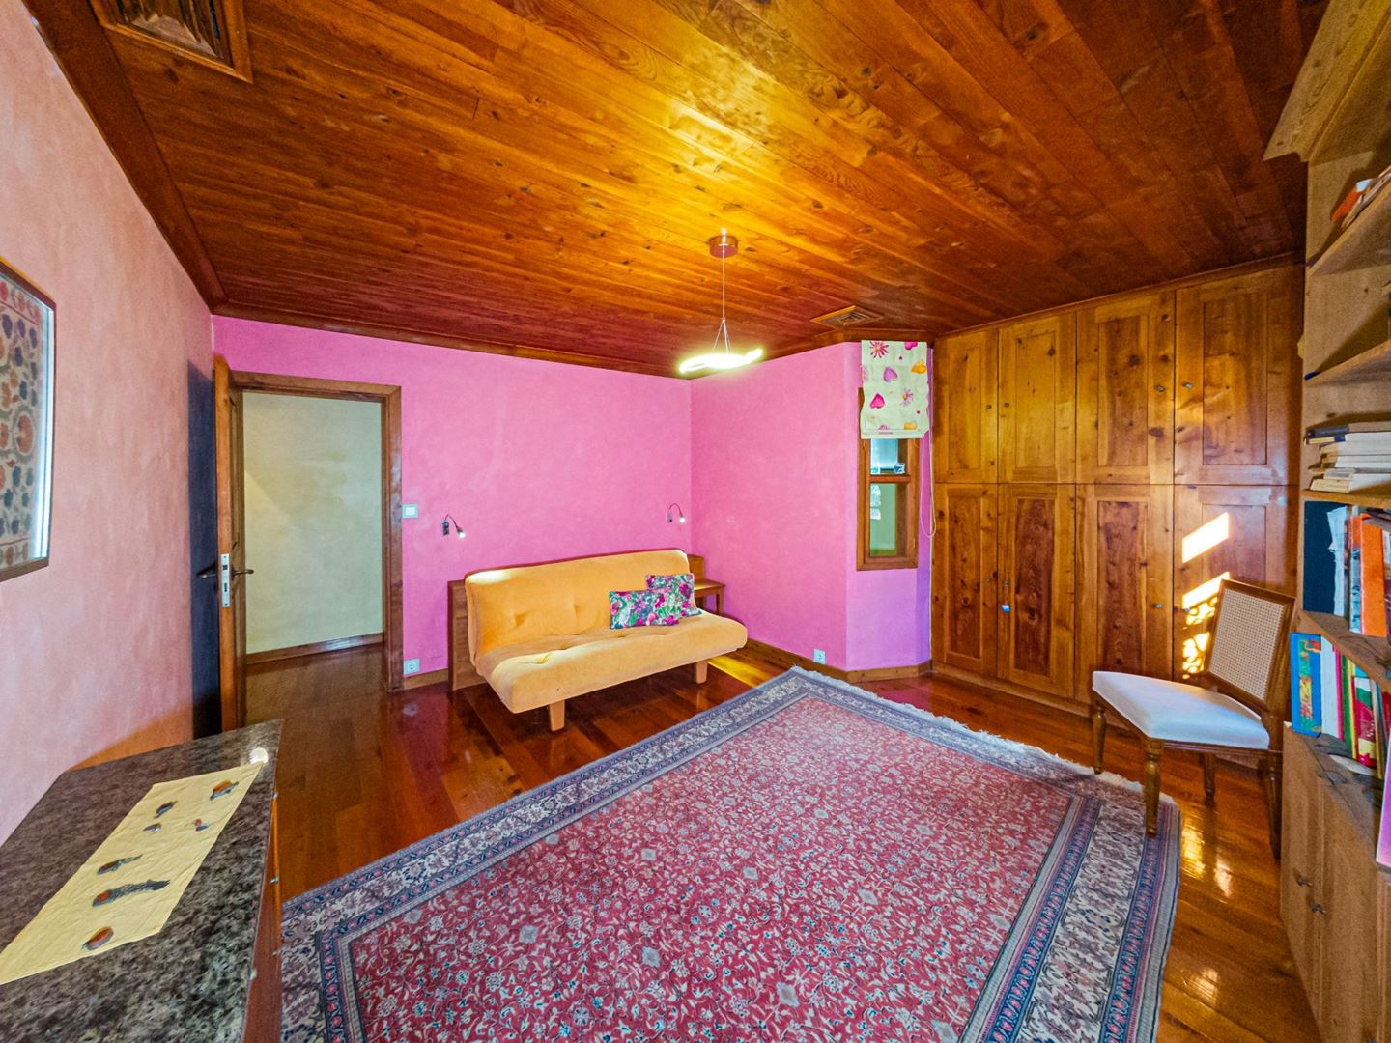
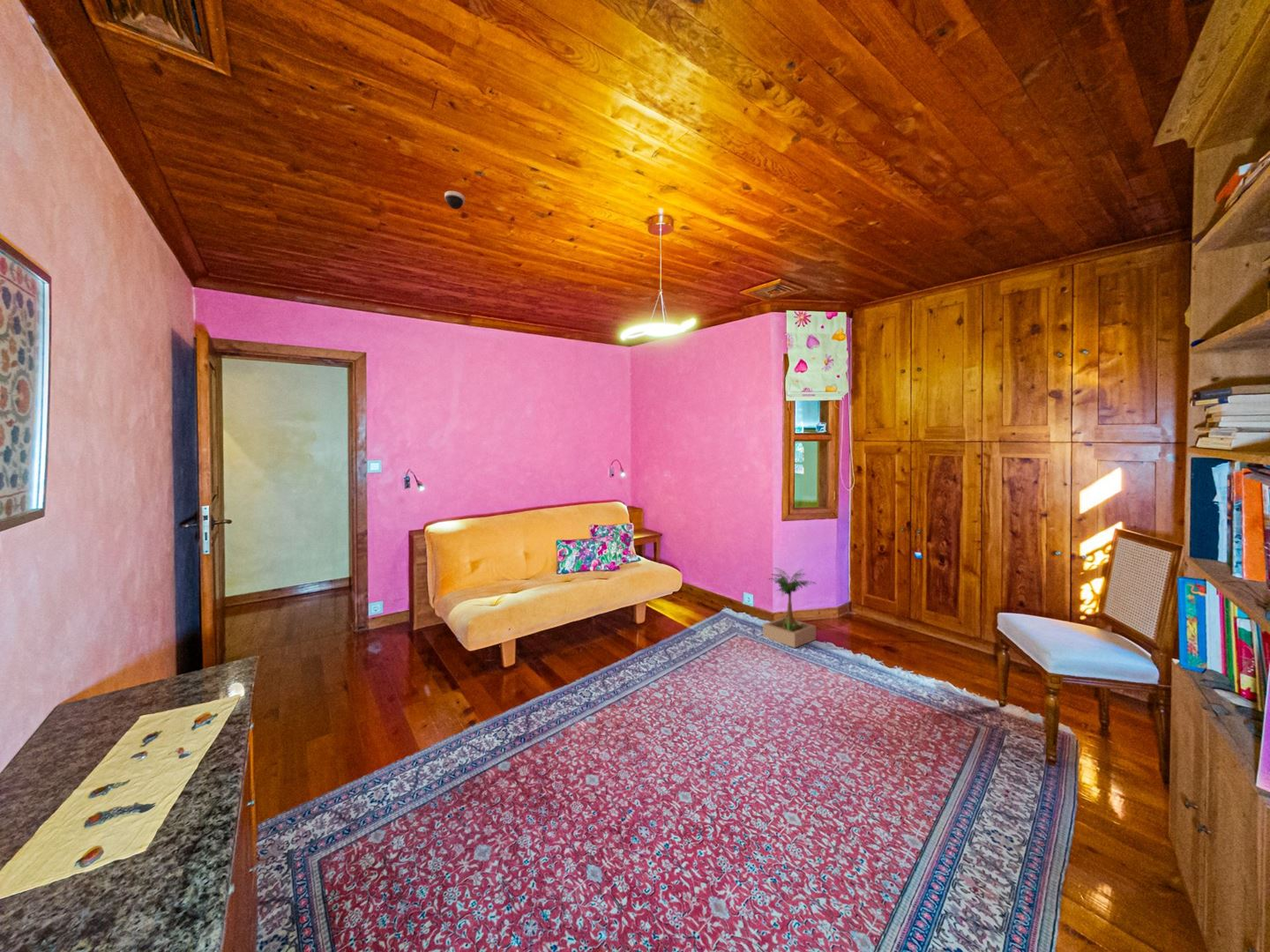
+ dome security camera (454, 202)
+ potted plant (791, 605)
